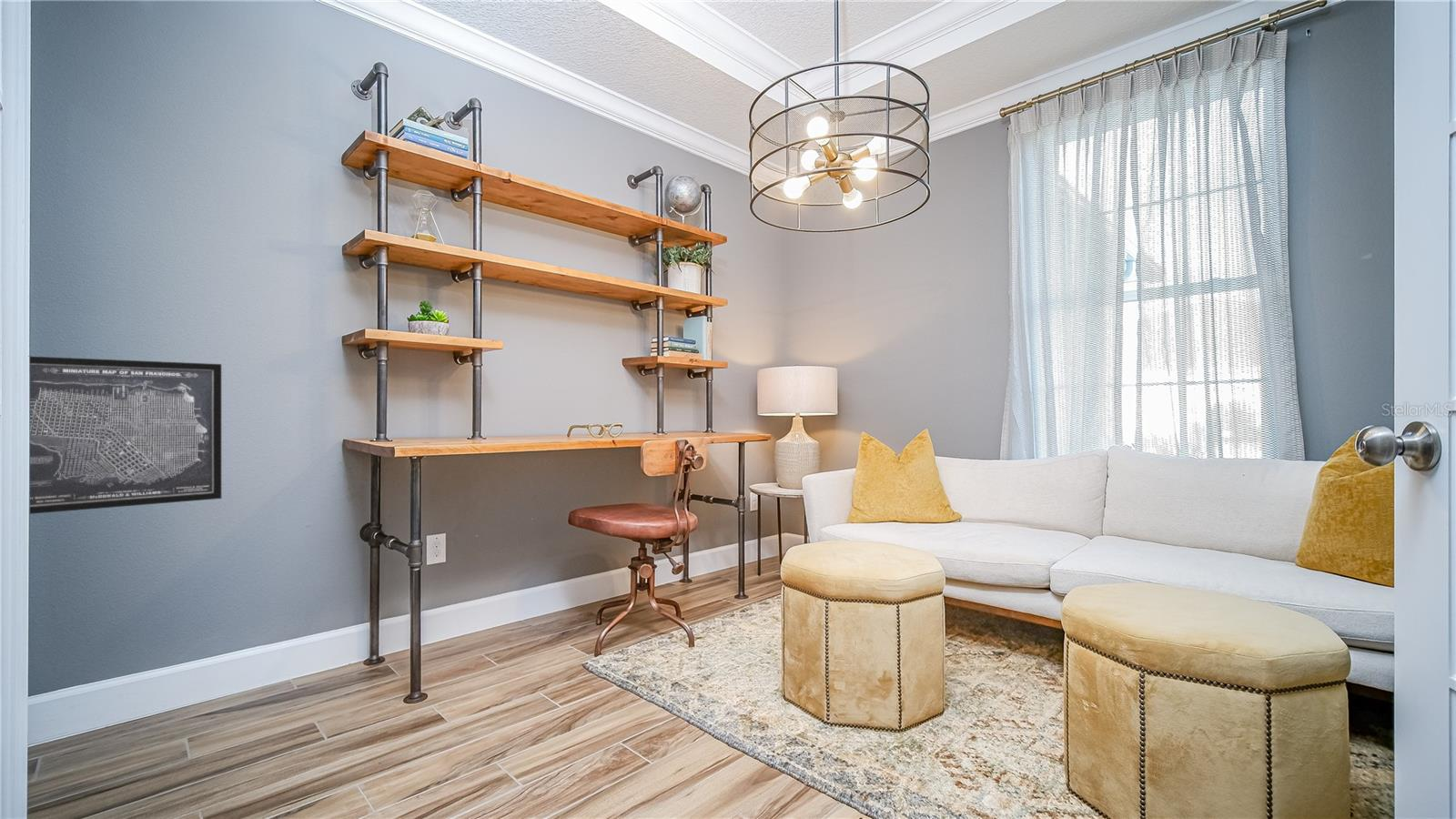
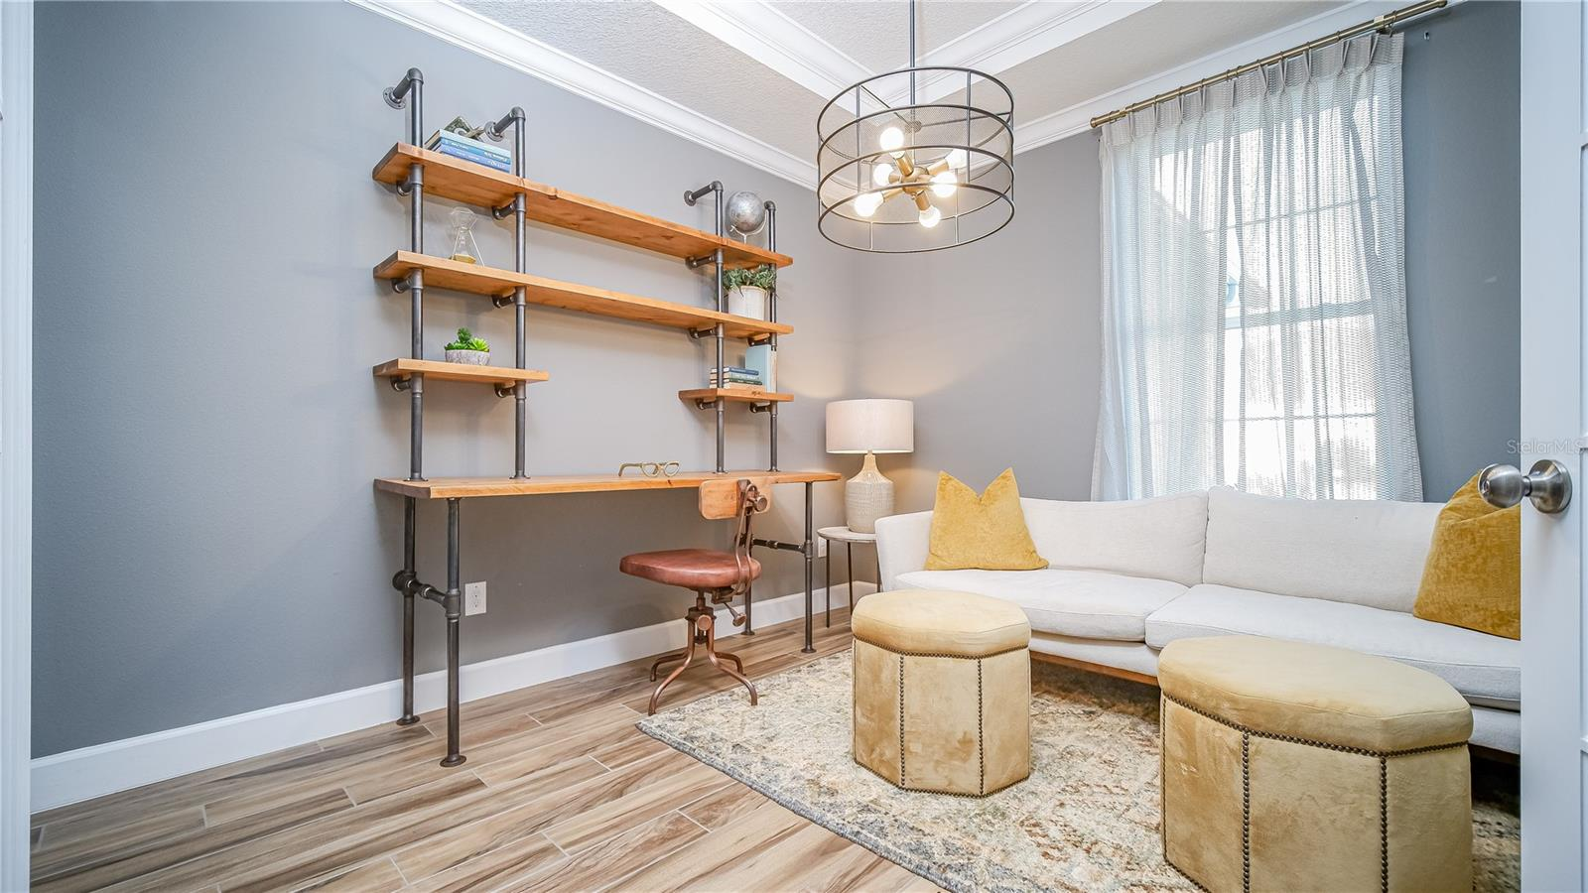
- wall art (126, 433)
